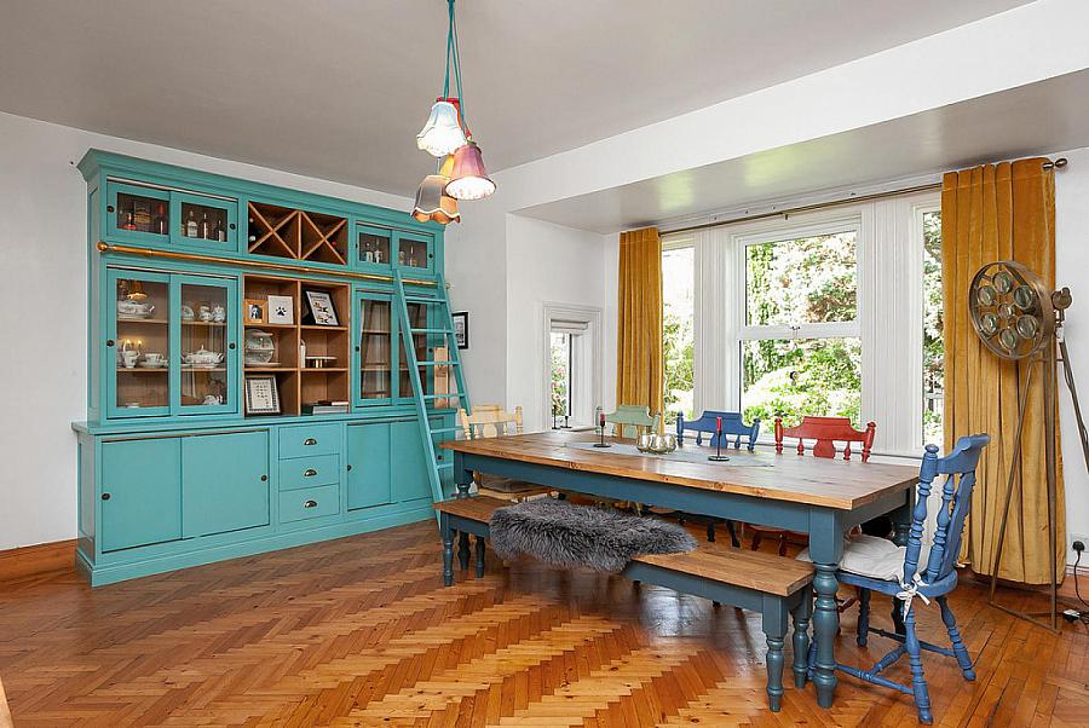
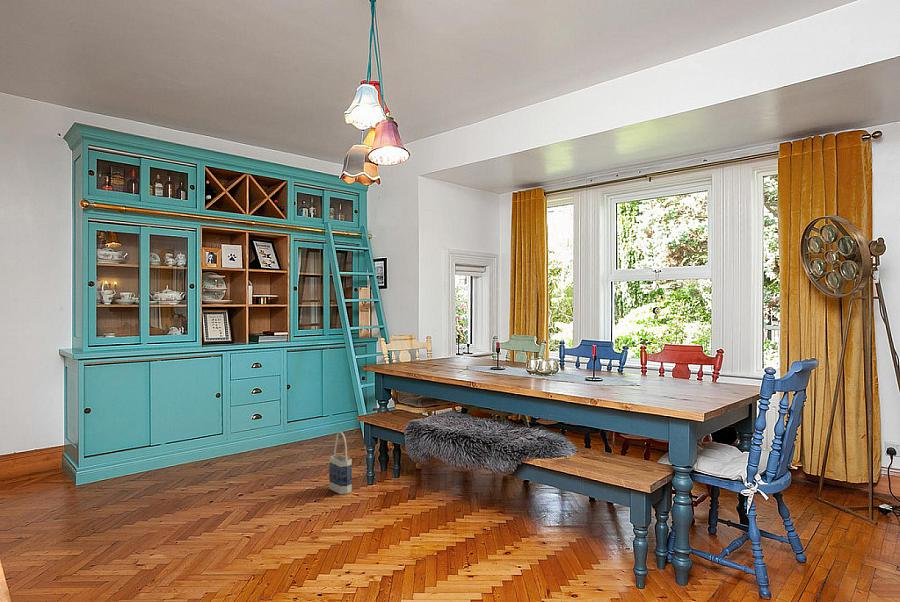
+ bag (340, 461)
